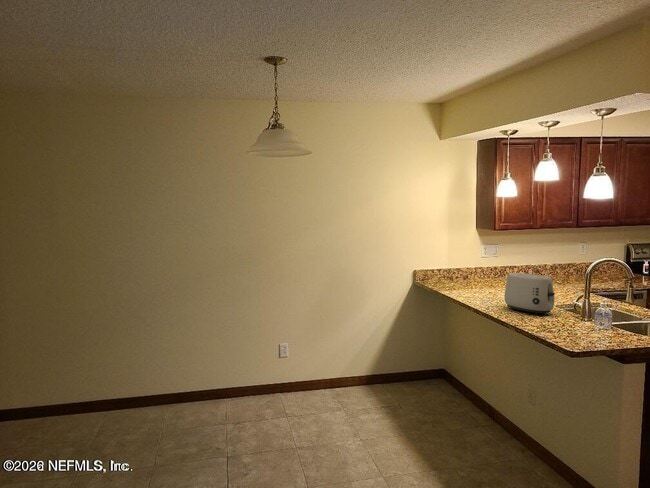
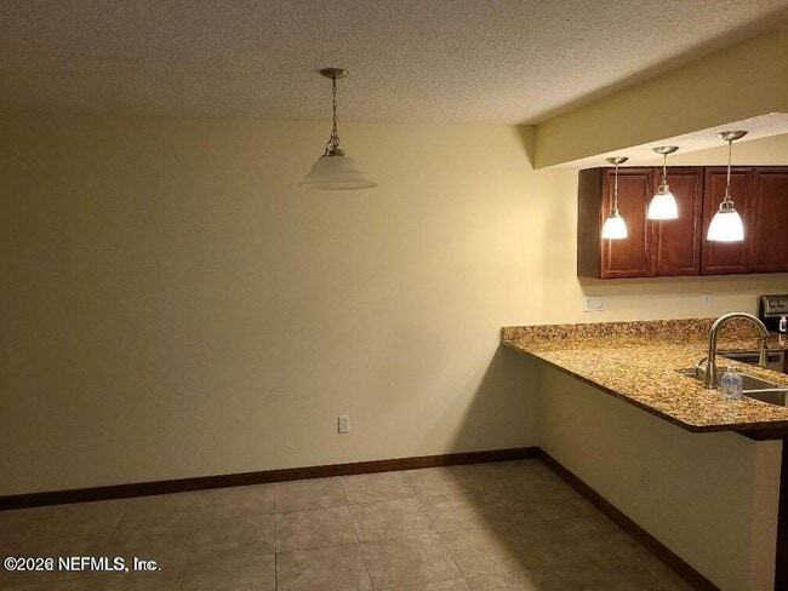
- toaster (528, 293)
